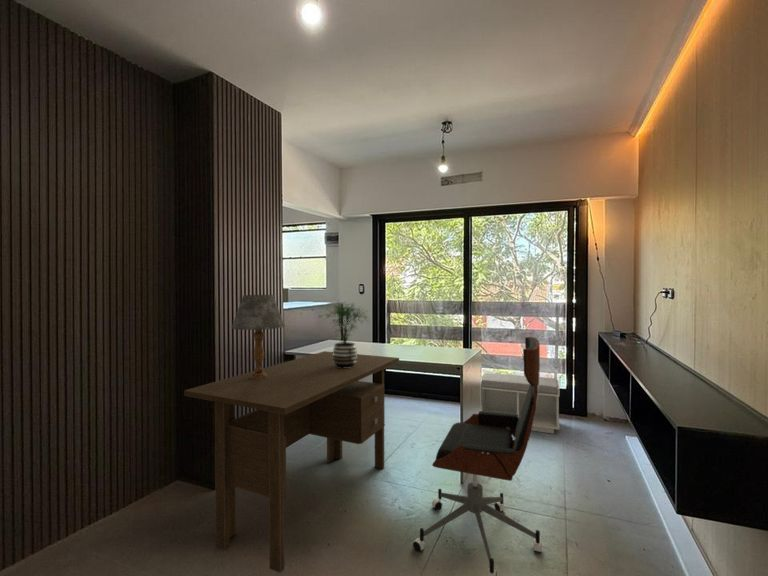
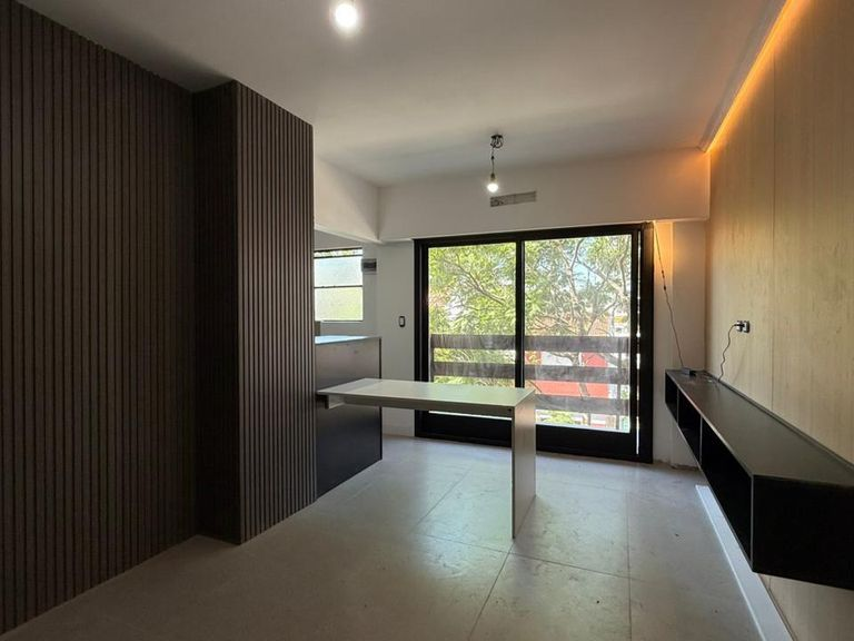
- potted plant (346, 333)
- desk (311, 434)
- office chair (479, 438)
- bench (518, 400)
- table lamp (258, 335)
